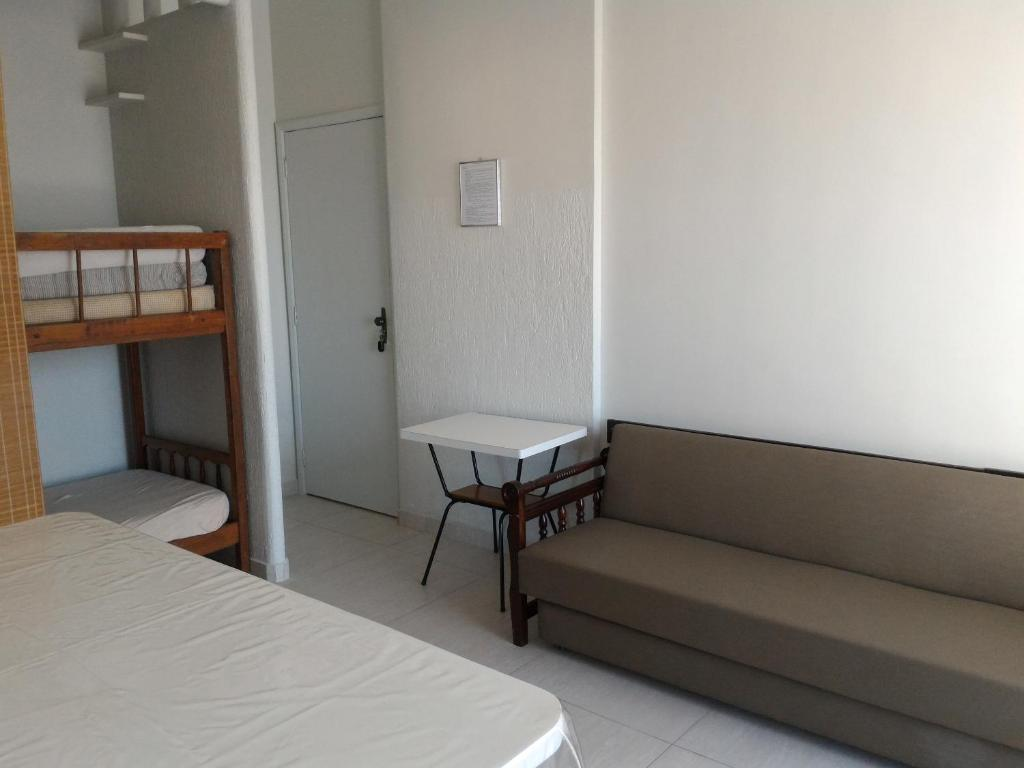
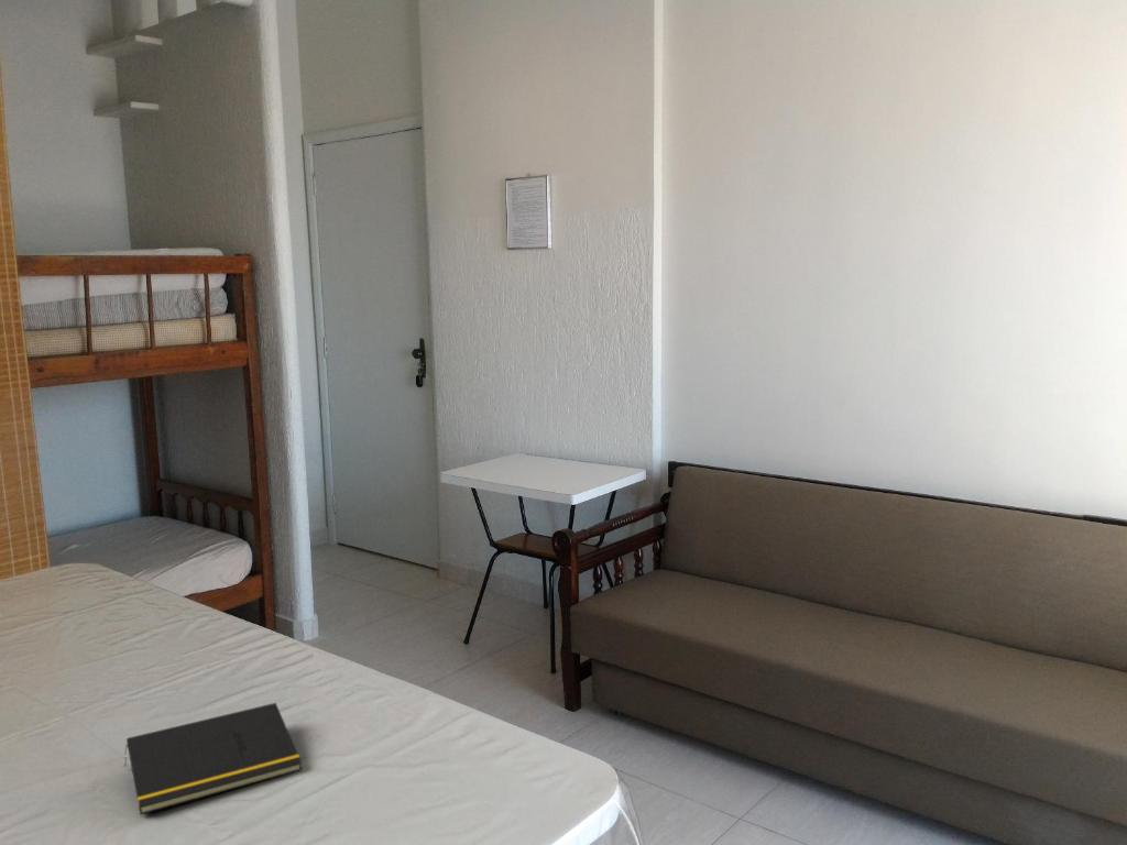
+ notepad (214, 754)
